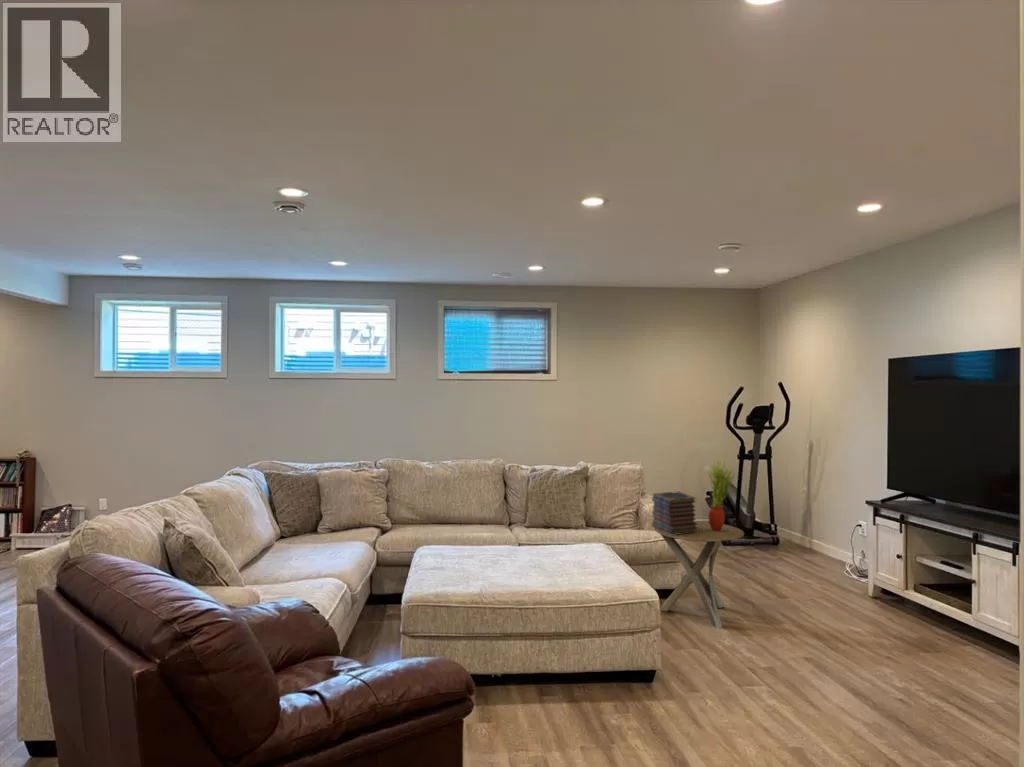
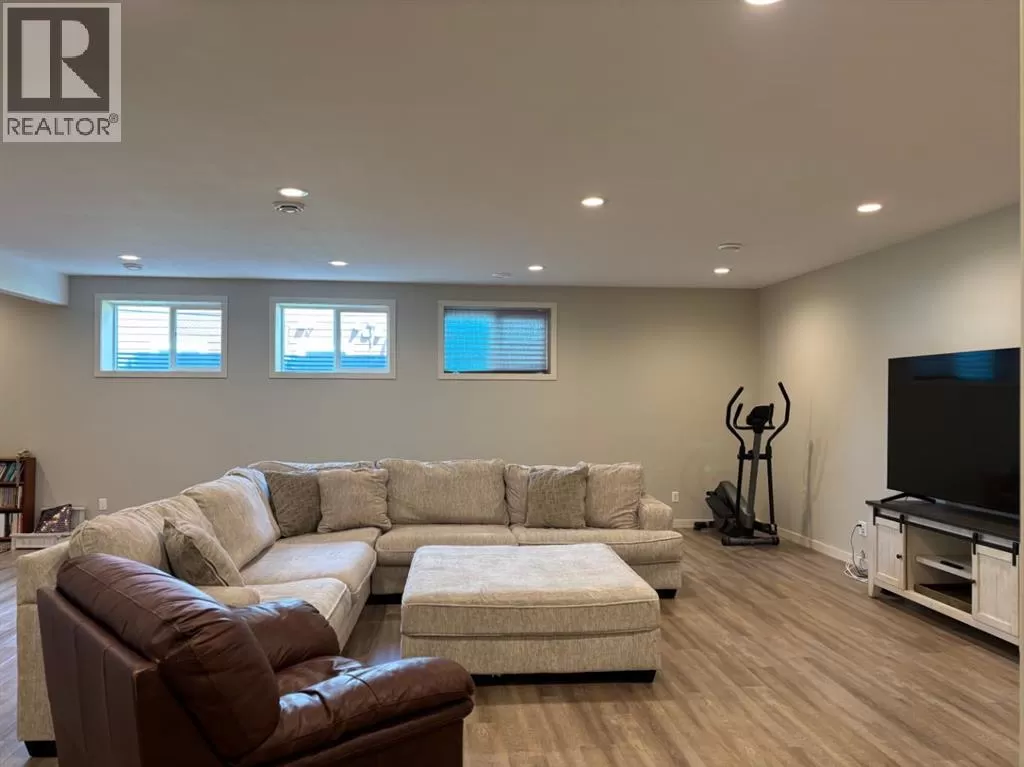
- potted plant (721, 494)
- book stack (675, 512)
- side table (698, 571)
